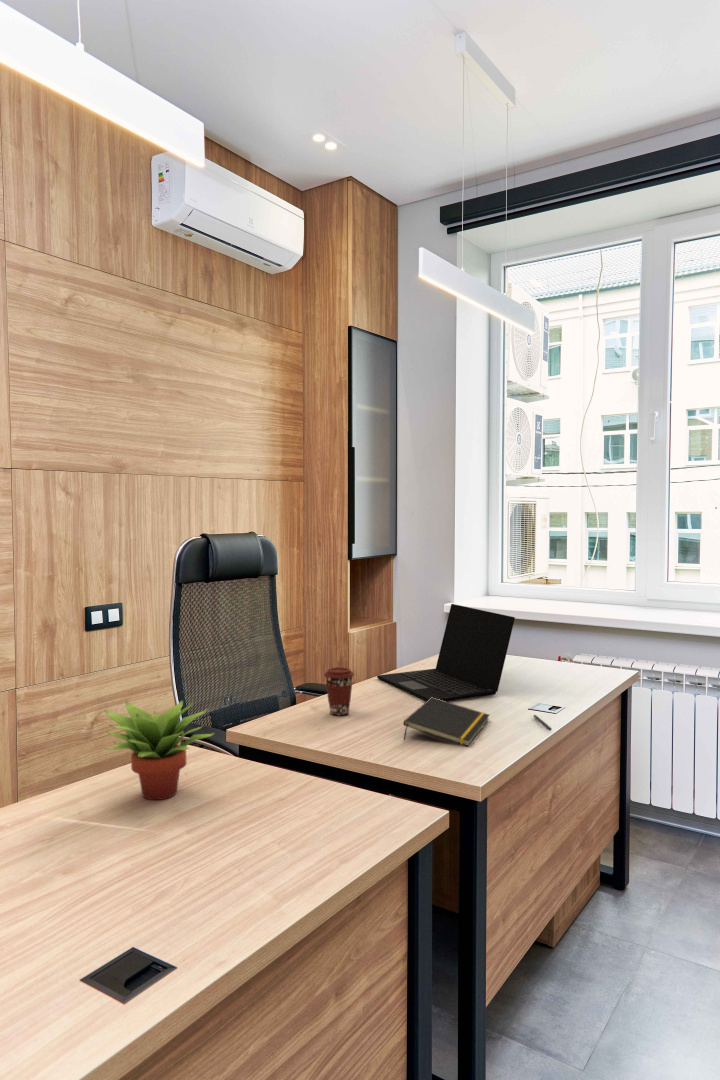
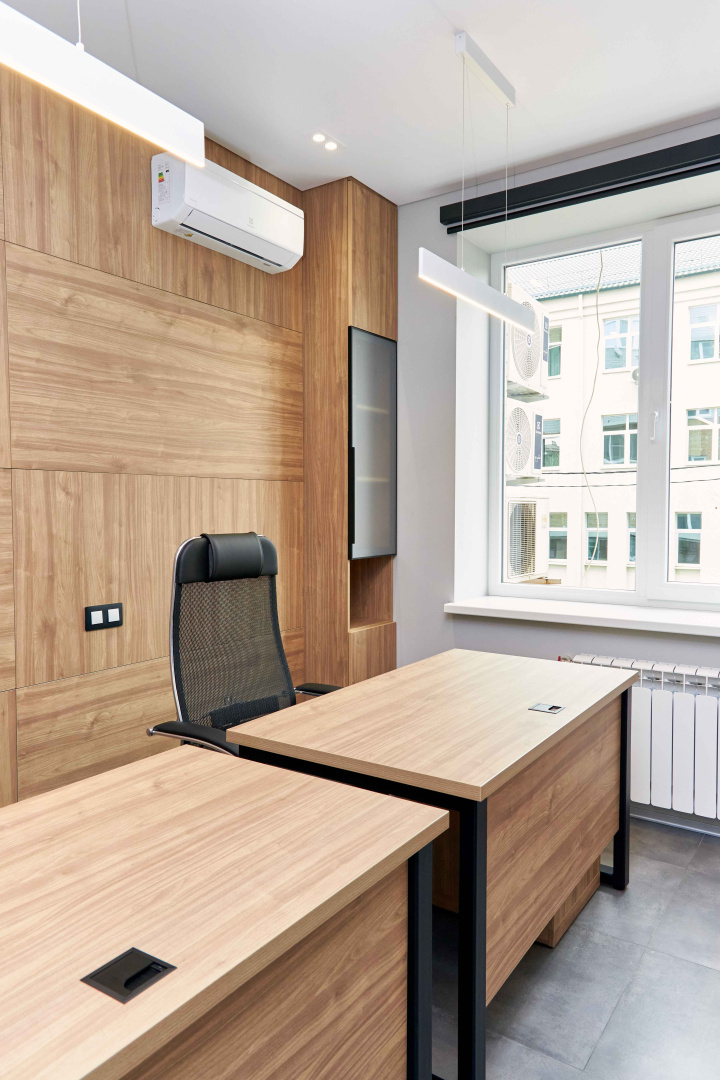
- laptop (443, 649)
- coffee cup (339, 691)
- succulent plant (155, 748)
- notepad (448, 719)
- pen (541, 721)
